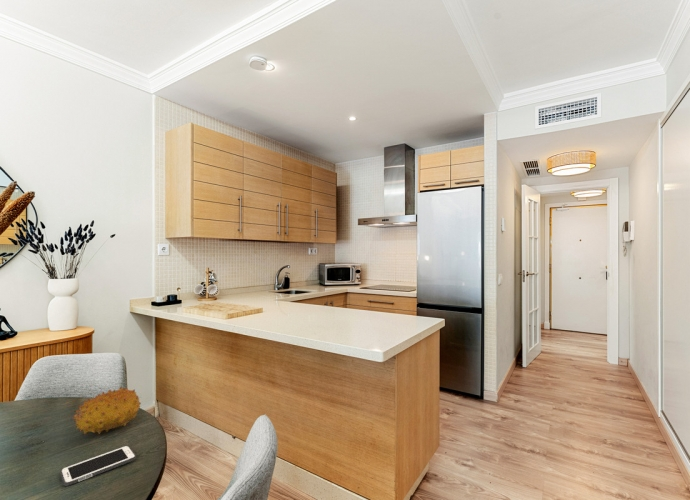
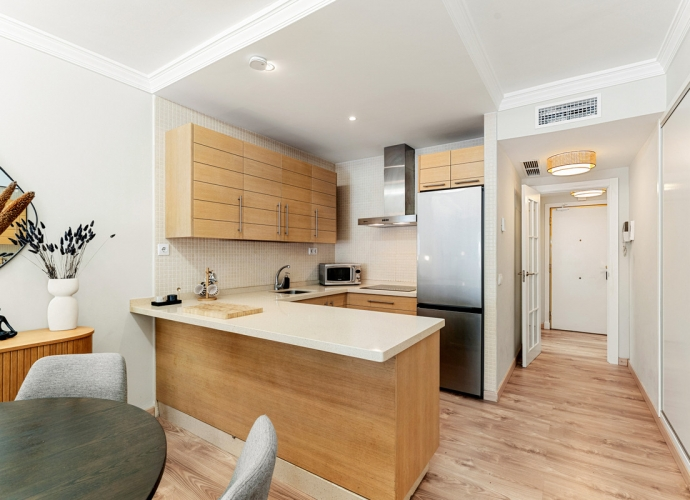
- cell phone (99, 464)
- fruit (108, 410)
